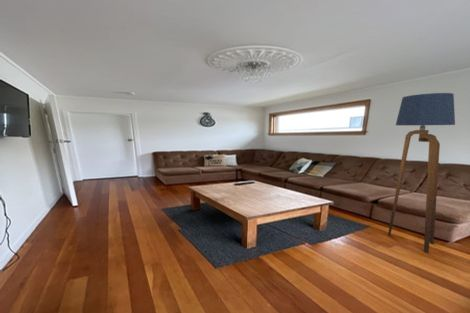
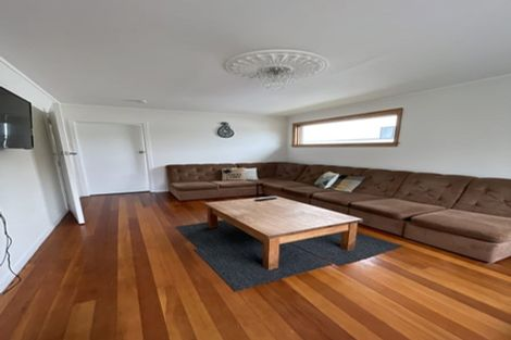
- floor lamp (428, 172)
